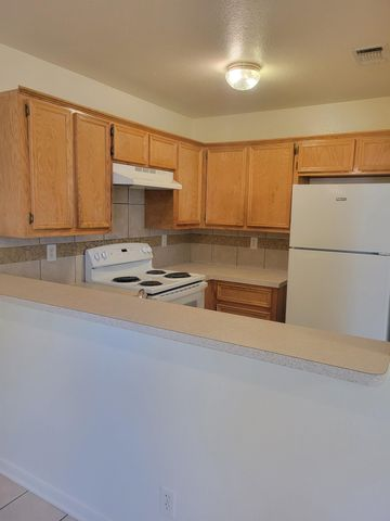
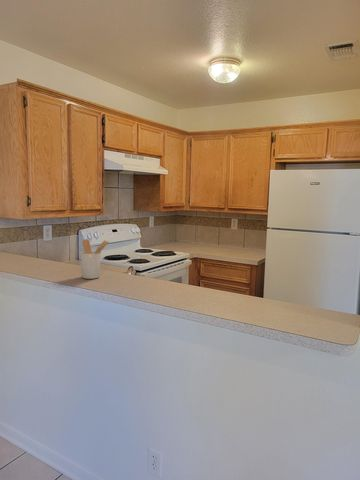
+ utensil holder (95, 258)
